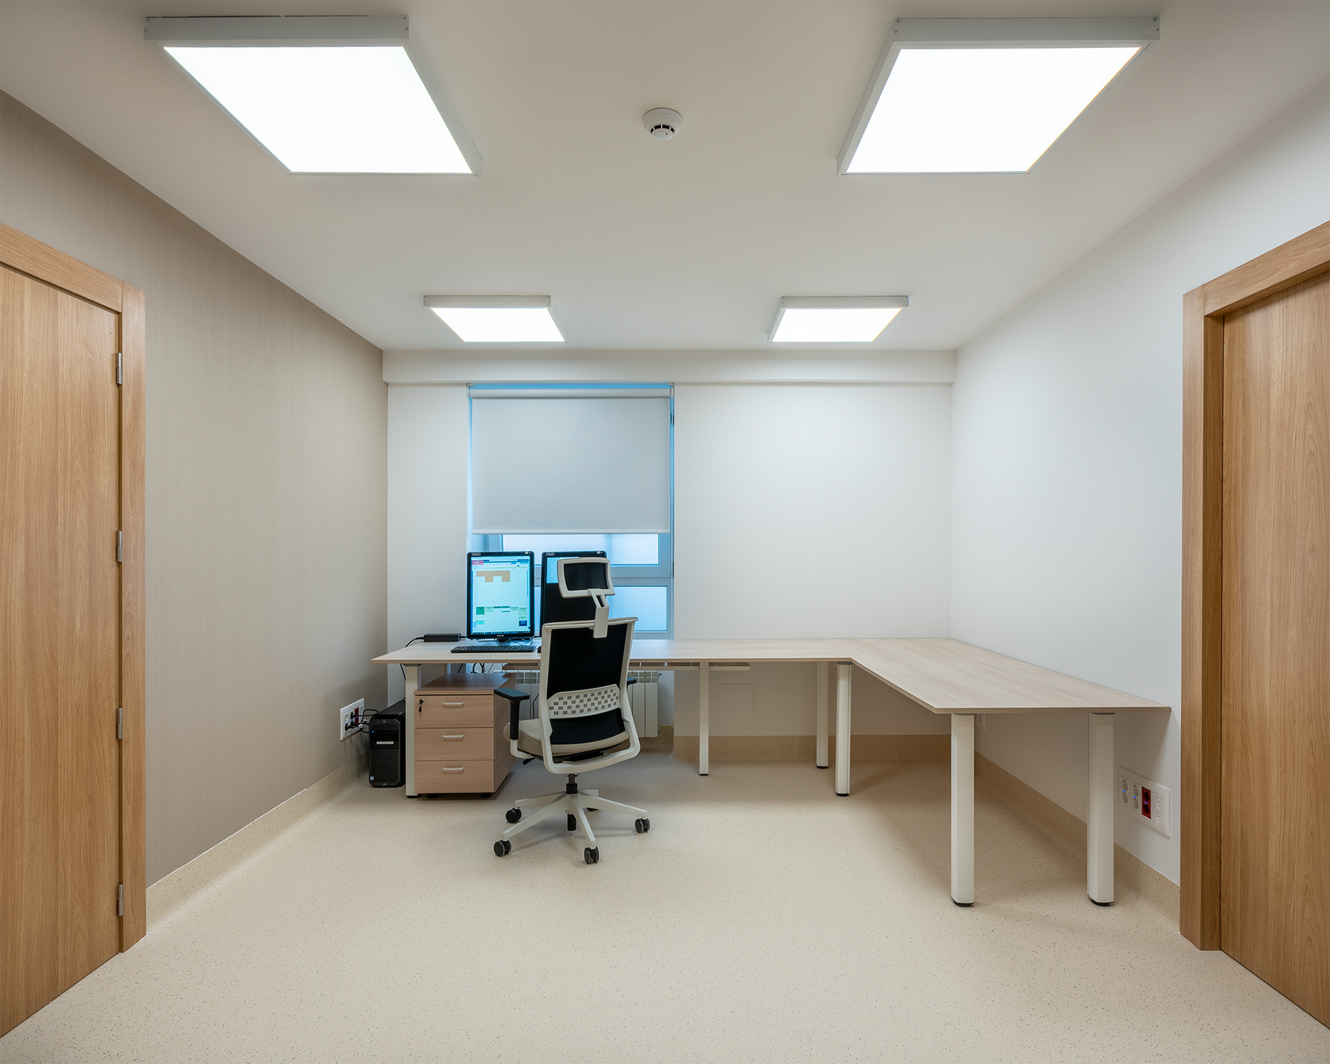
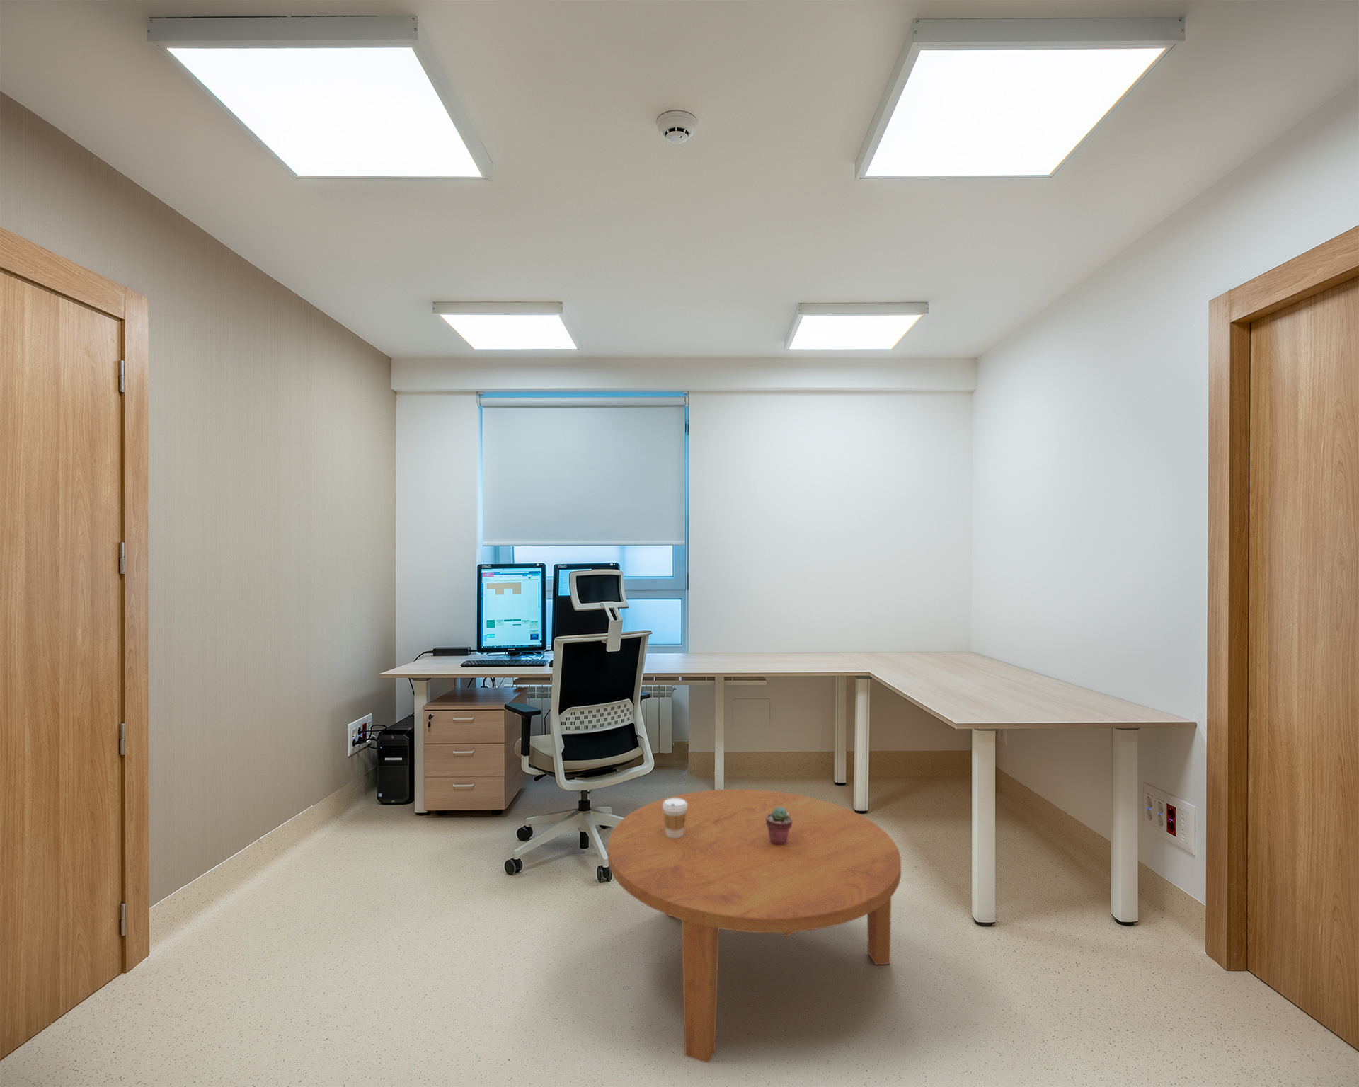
+ potted succulent (779, 824)
+ coffee table (750, 903)
+ coffee cup (675, 816)
